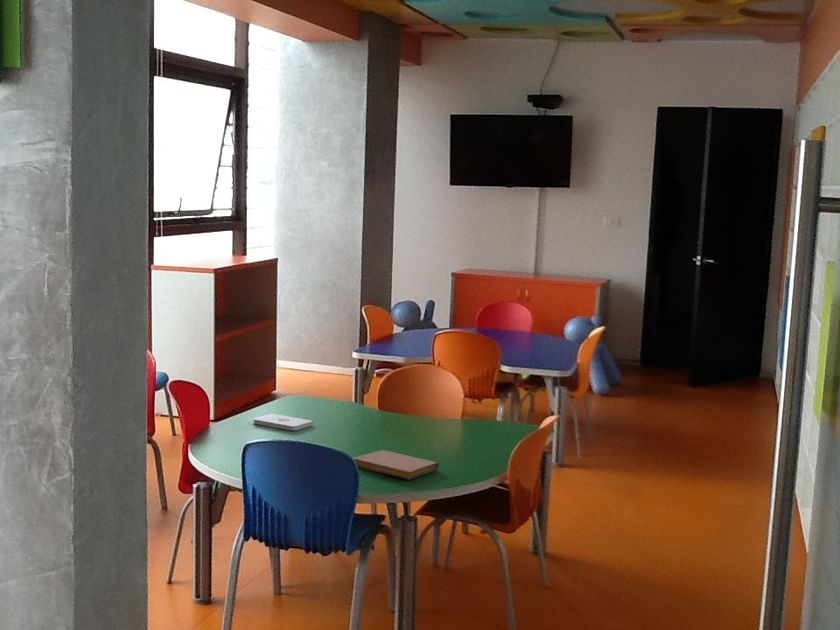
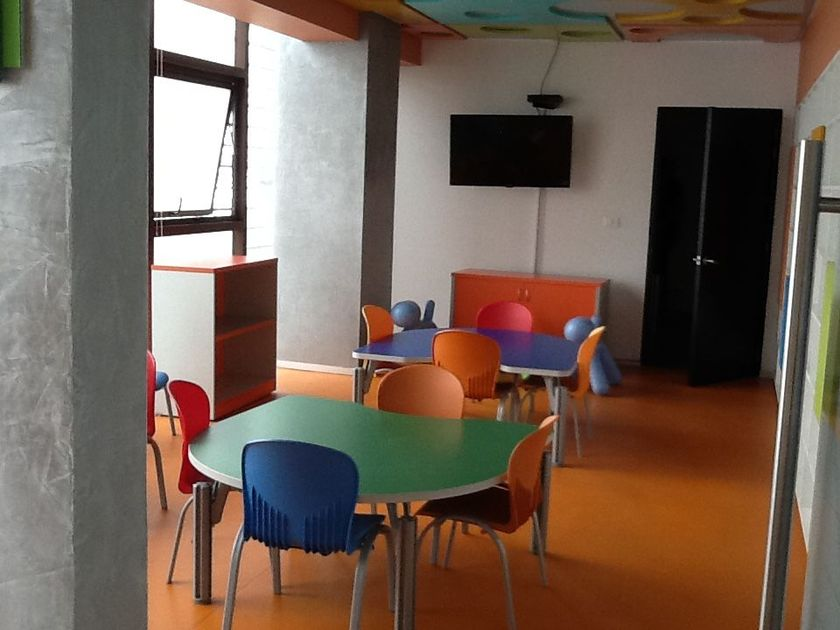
- notepad (282, 421)
- notebook (395, 463)
